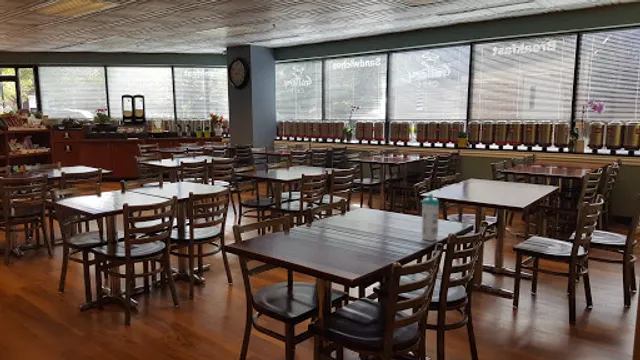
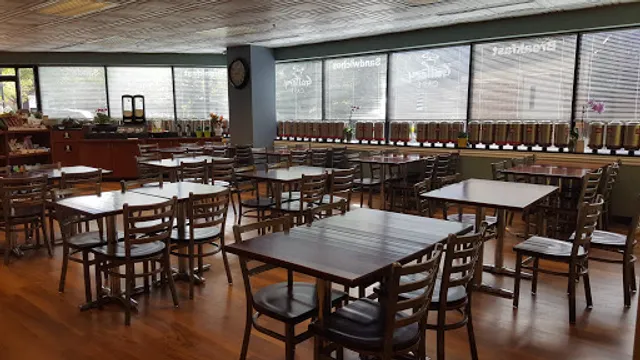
- water bottle (430, 216)
